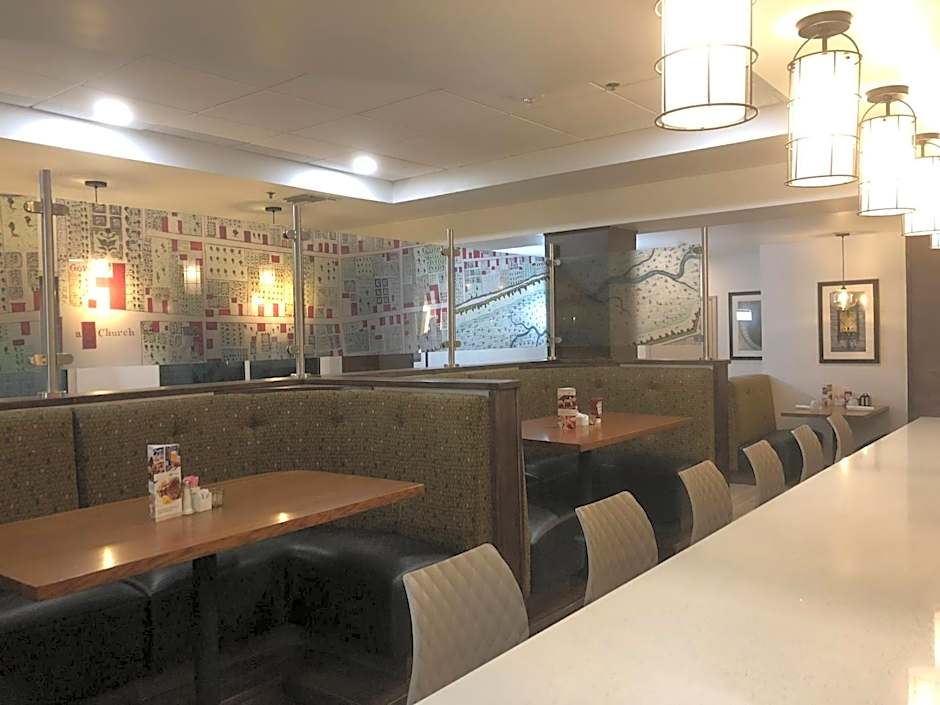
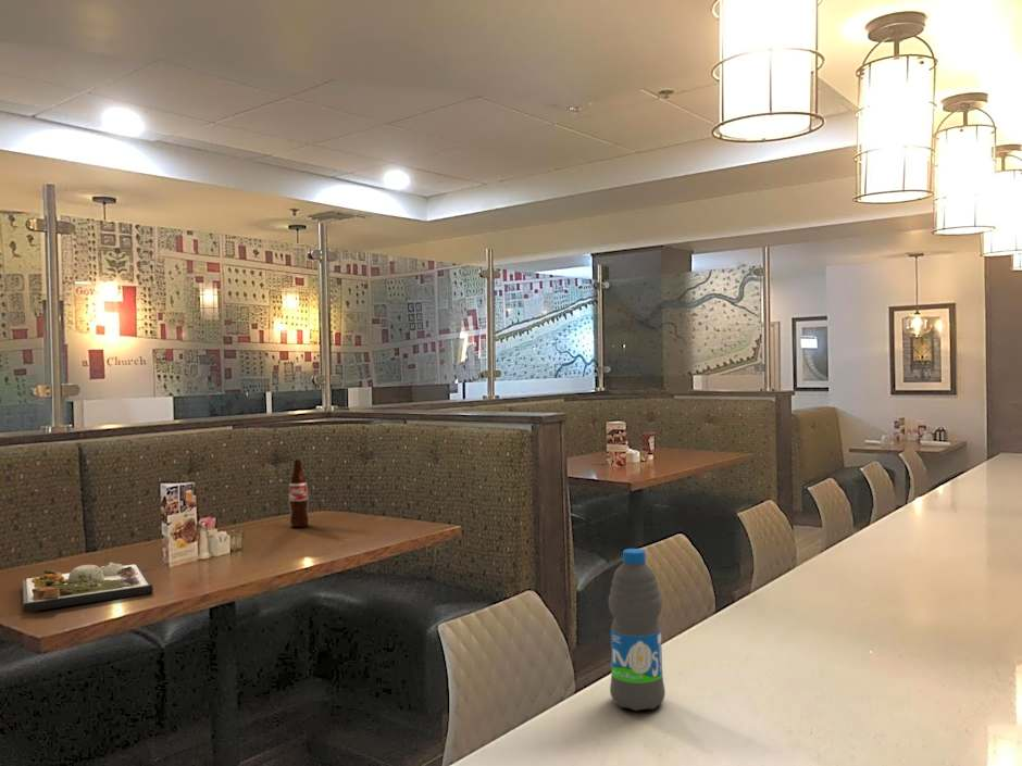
+ dinner plate (86, 580)
+ bottle (298, 492)
+ water bottle (635, 626)
